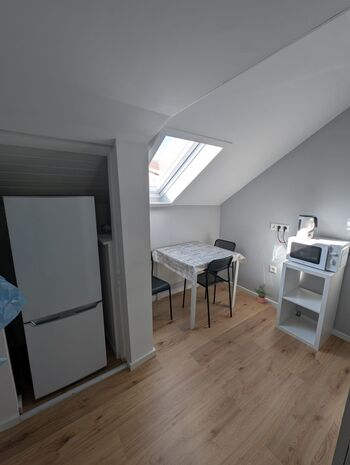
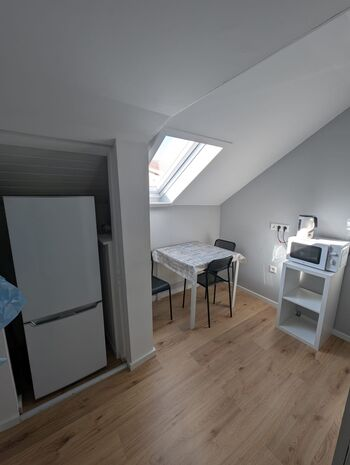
- potted plant (263, 295)
